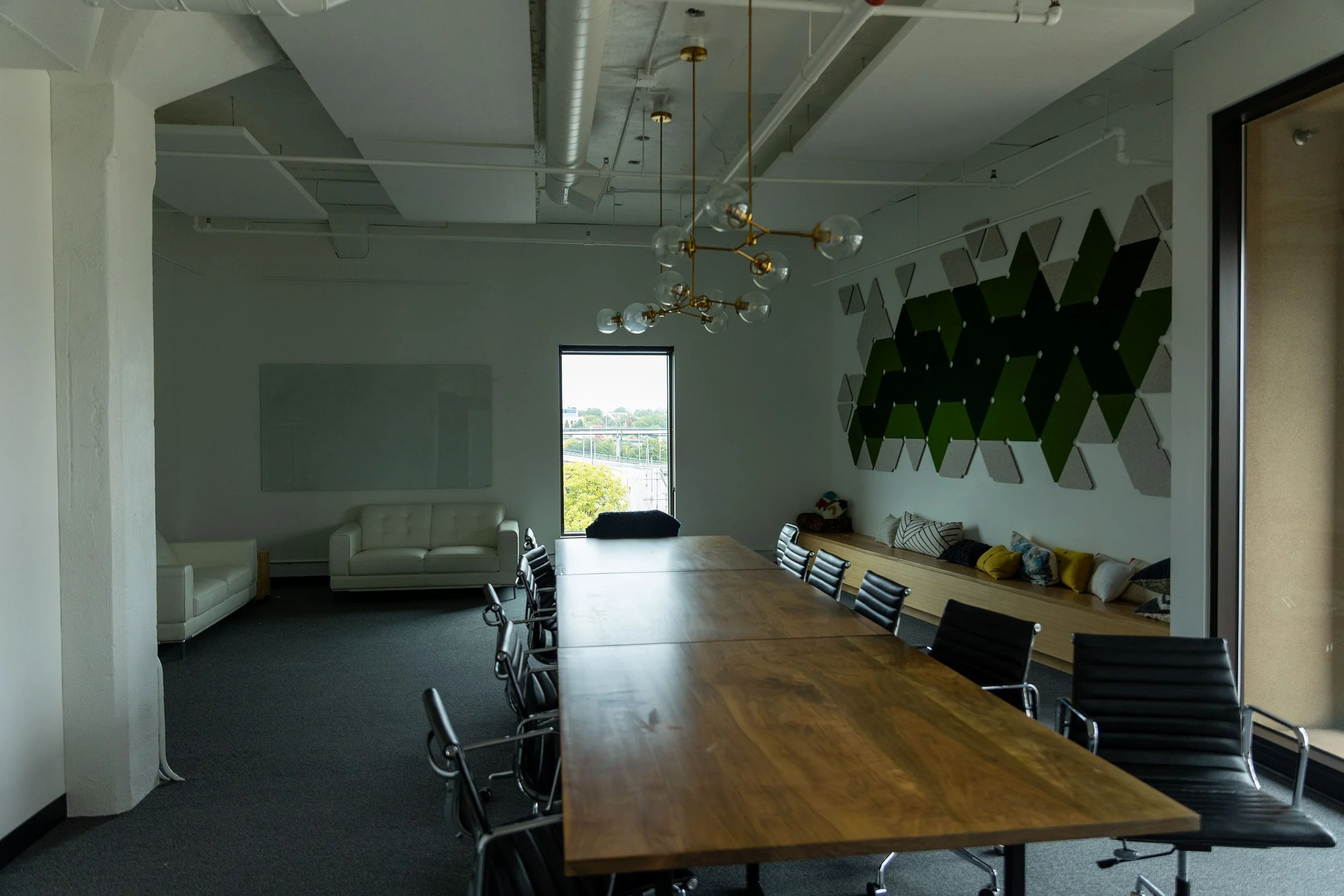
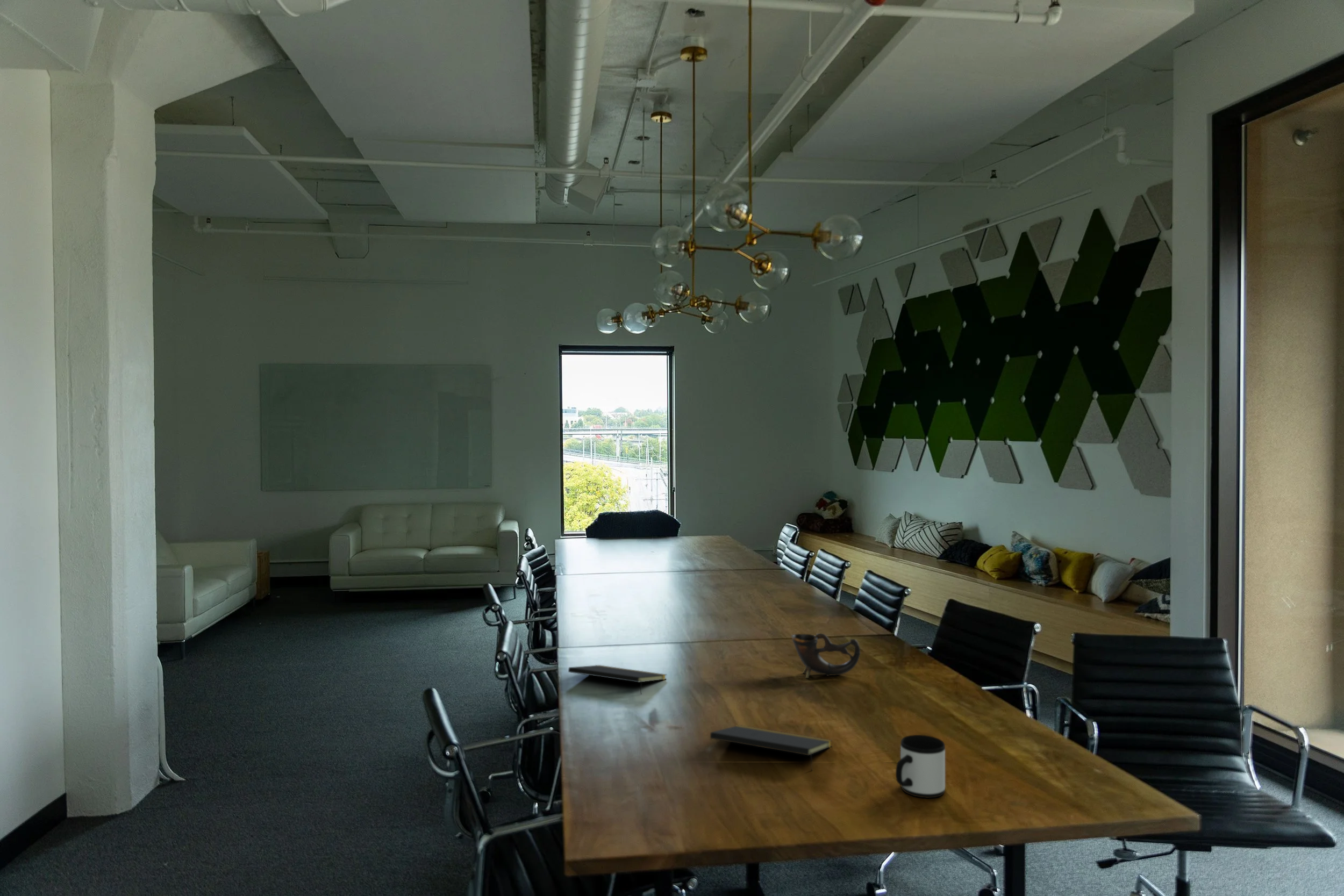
+ notepad (618, 673)
+ mug (917, 768)
+ cup (824, 651)
+ notepad (771, 739)
